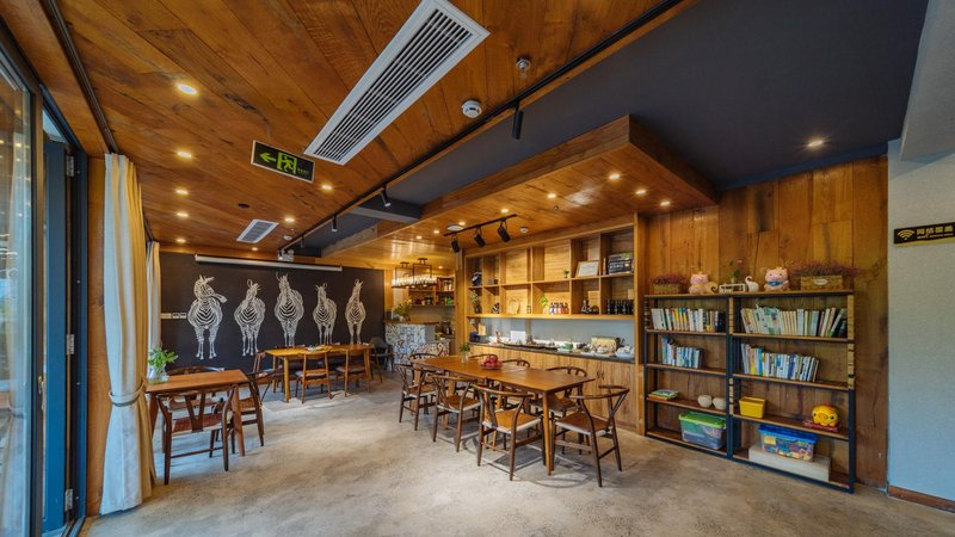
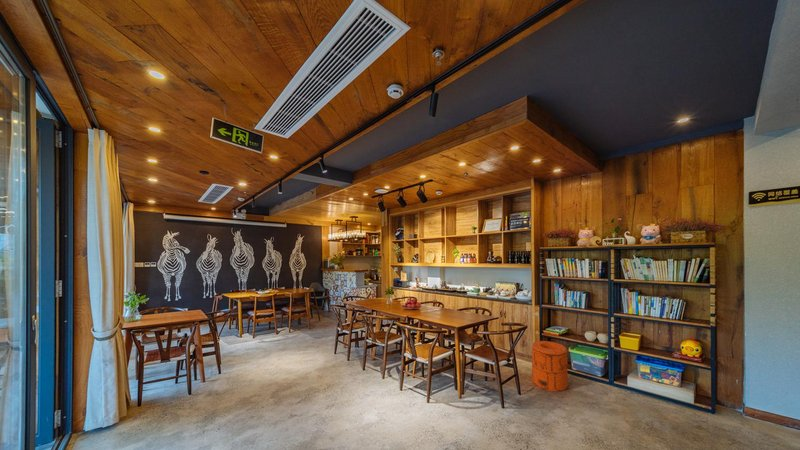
+ trash can (549, 365)
